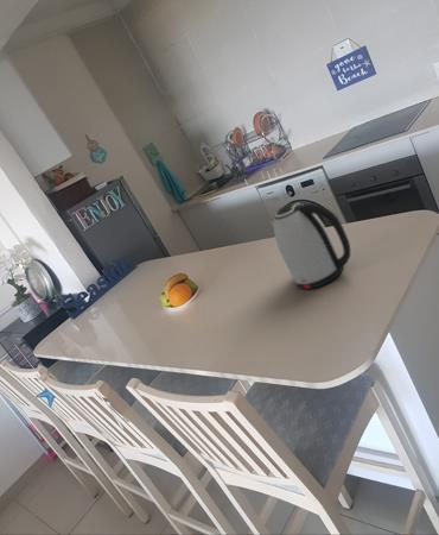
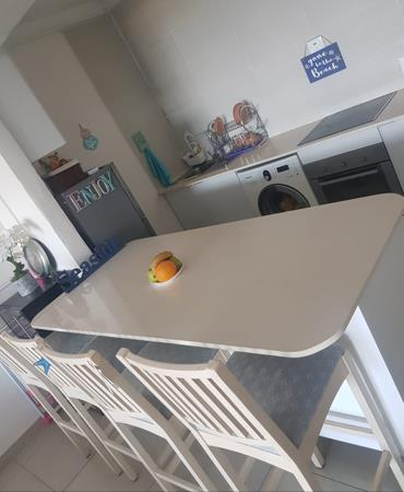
- kettle (311, 239)
